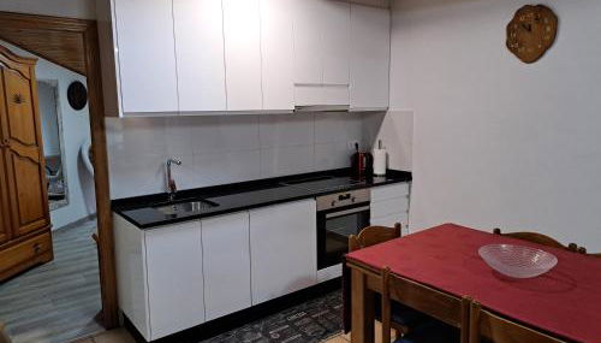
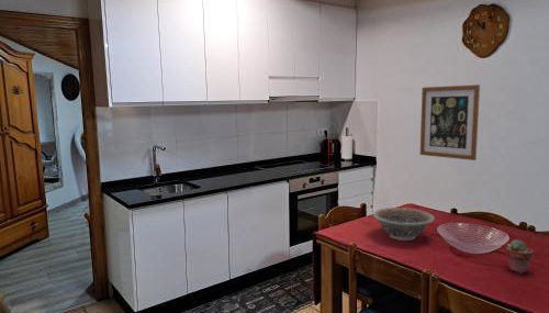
+ wall art (447, 122)
+ potted succulent (518, 255)
+ decorative bowl (402, 225)
